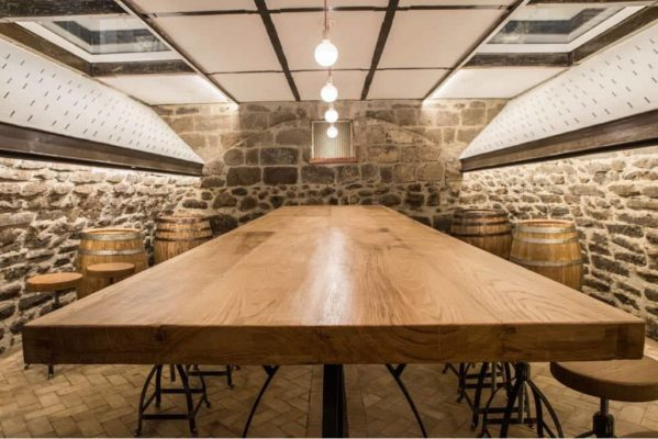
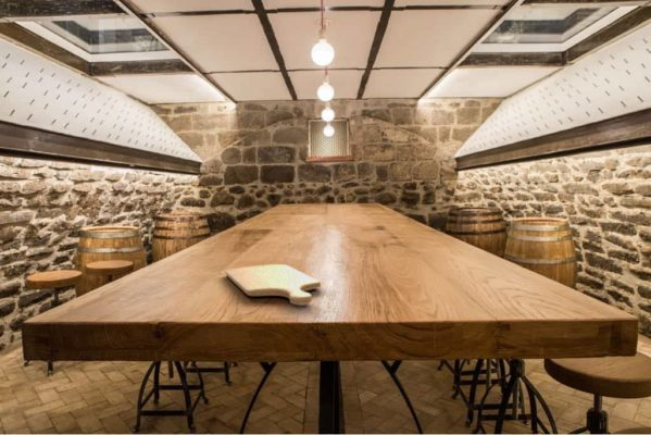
+ chopping board (276, 282)
